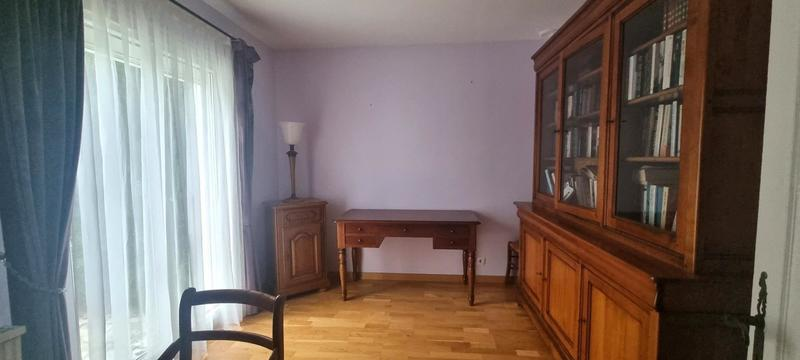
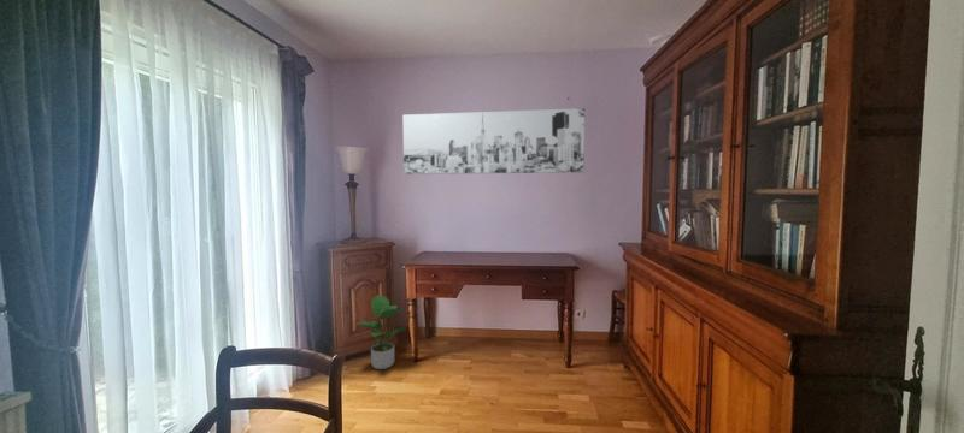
+ wall art (490, 142)
+ potted plant (380, 333)
